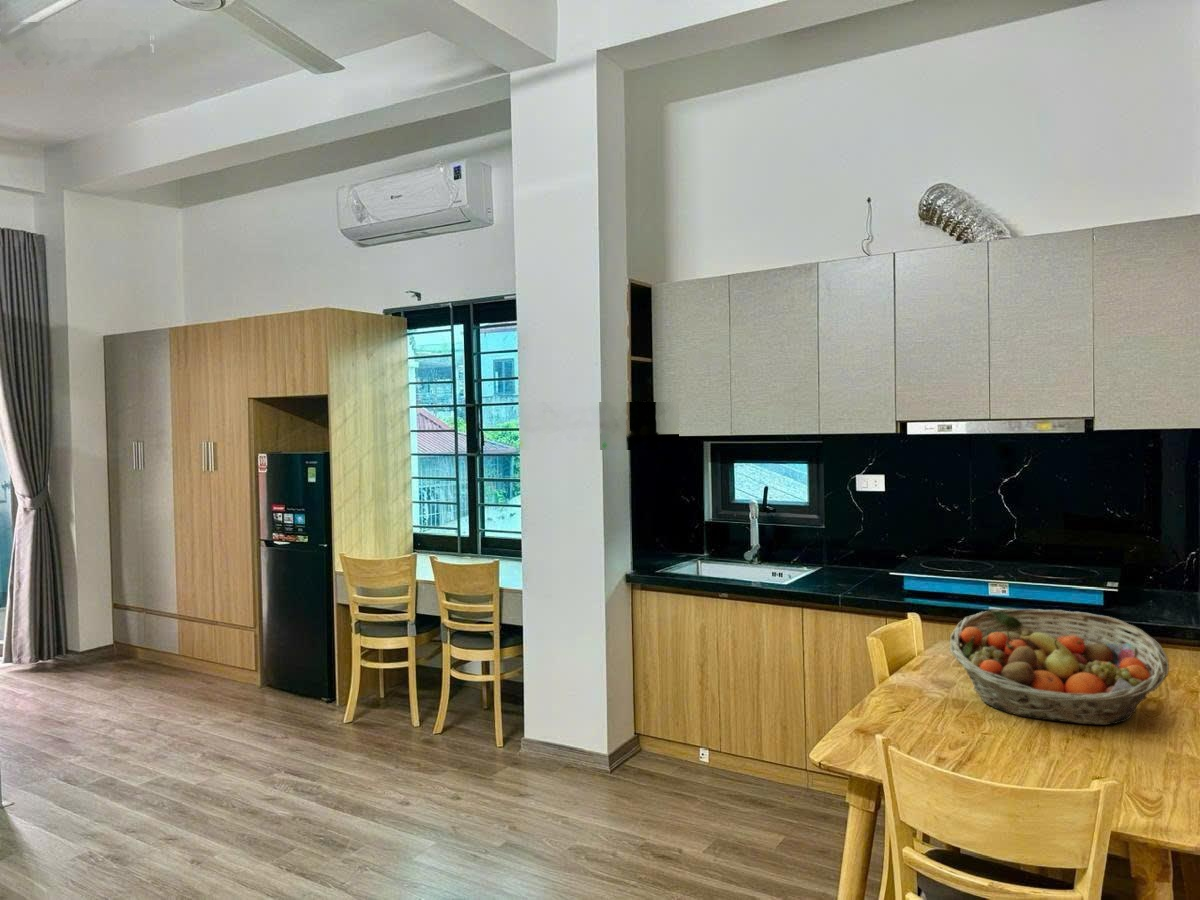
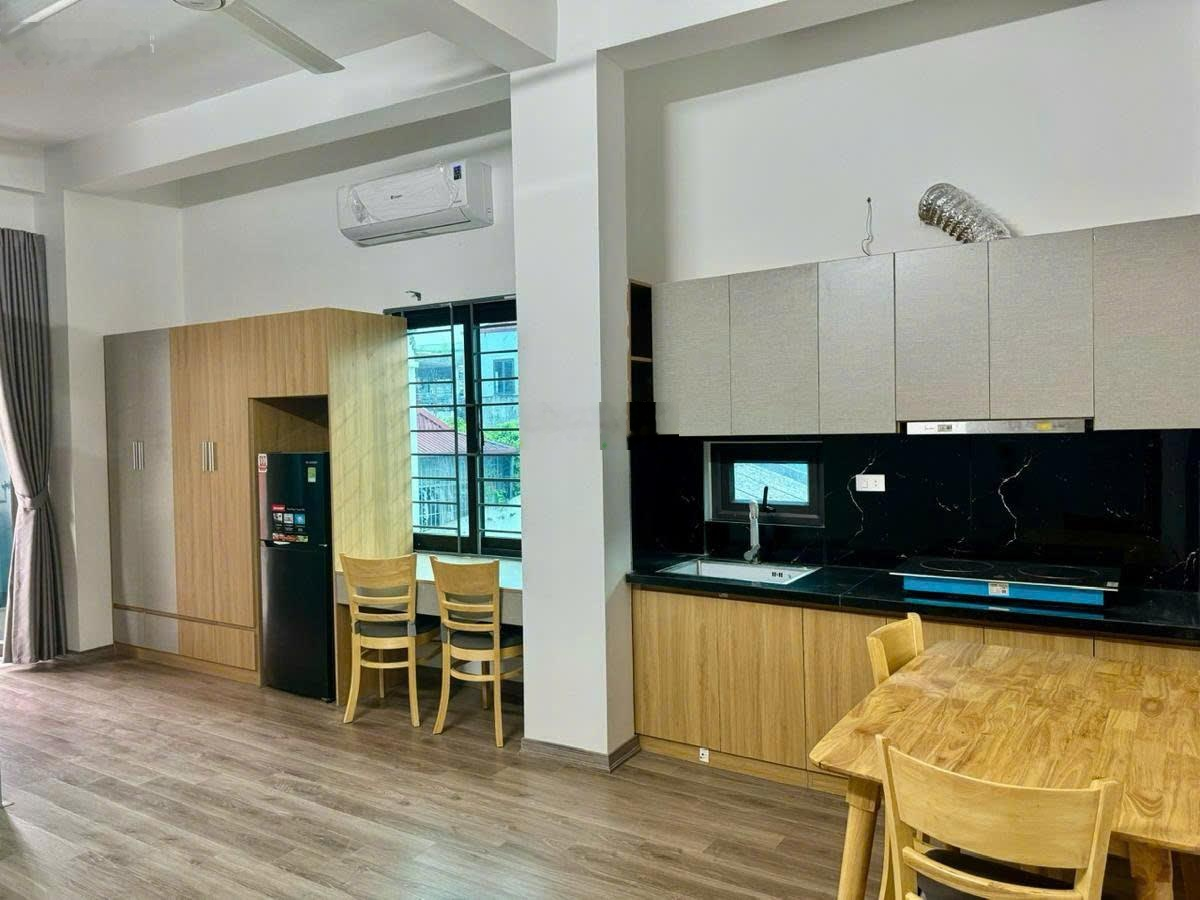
- fruit basket (1053, 663)
